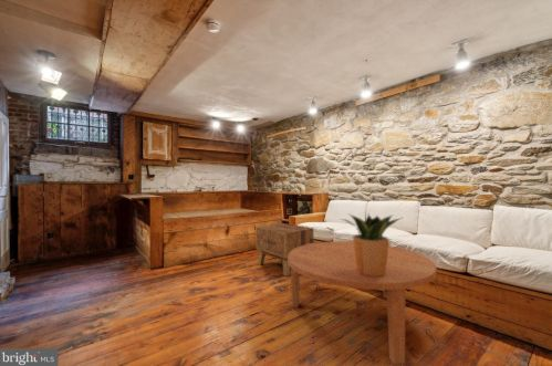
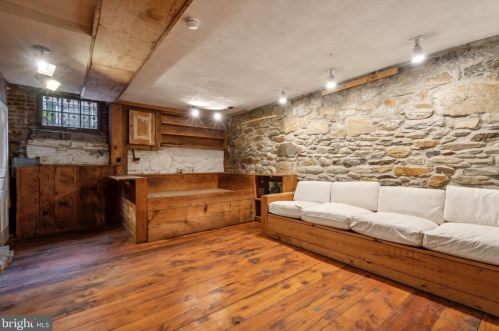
- coffee table (356, 286)
- side table (283, 247)
- potted plant (373, 242)
